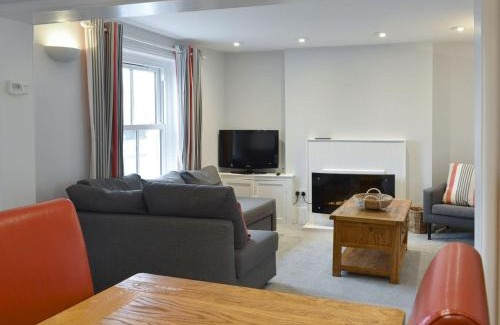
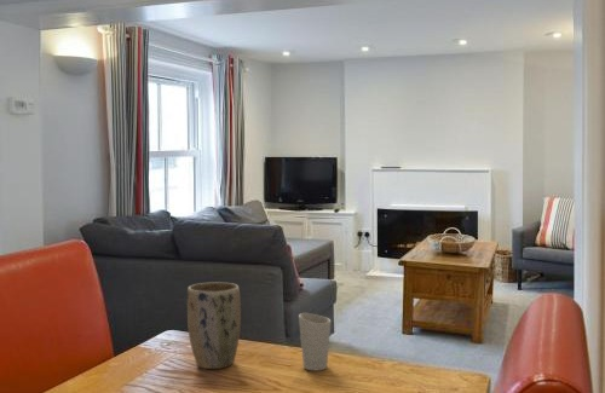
+ plant pot (214, 324)
+ cup (315, 340)
